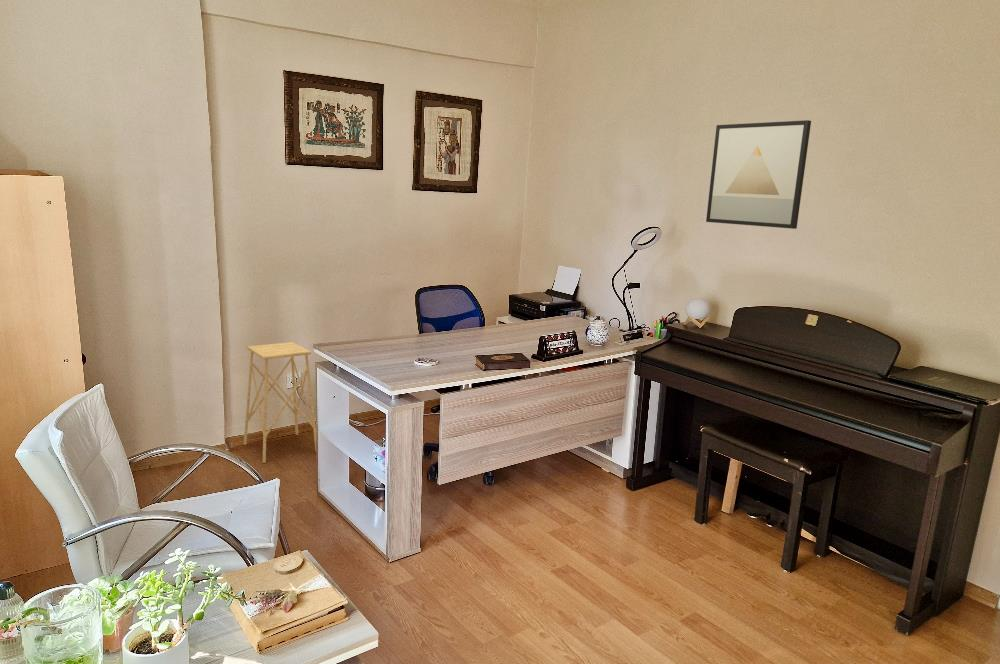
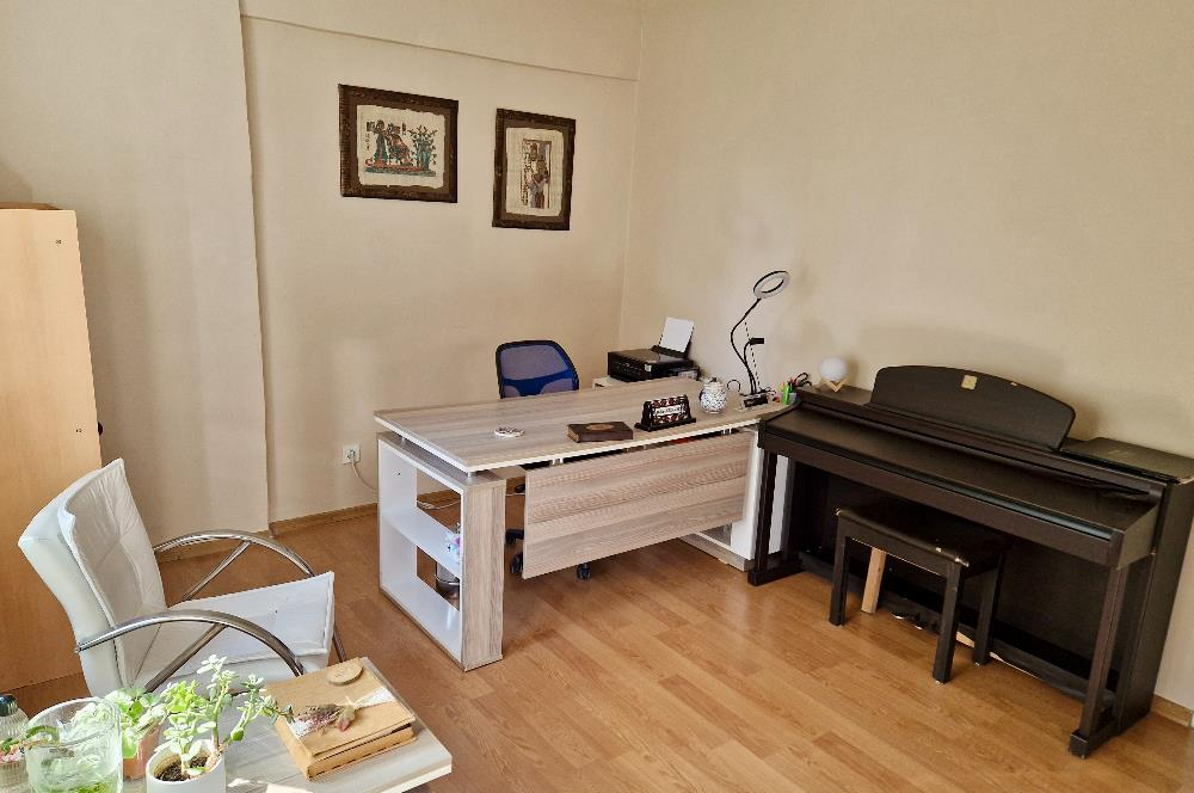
- wall art (755, 174)
- side table (281, 398)
